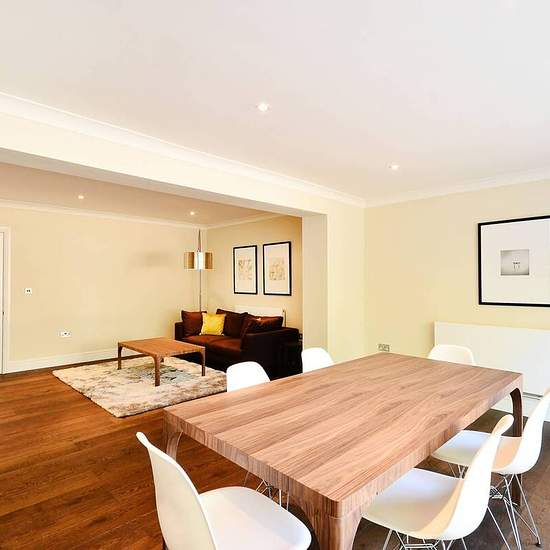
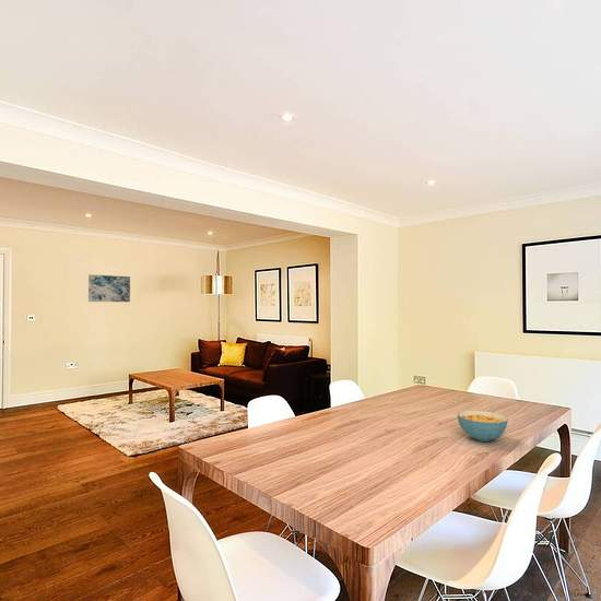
+ wall art (109, 288)
+ cereal bowl (482, 427)
